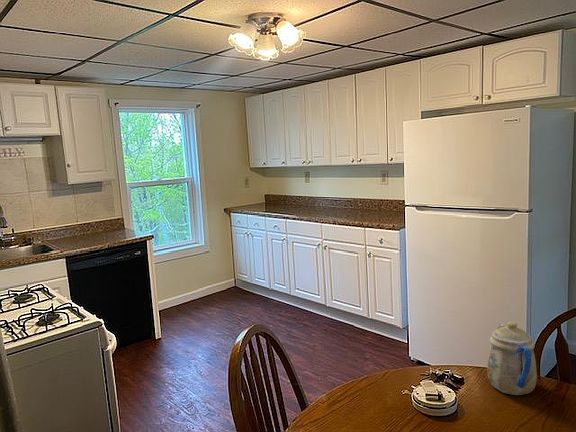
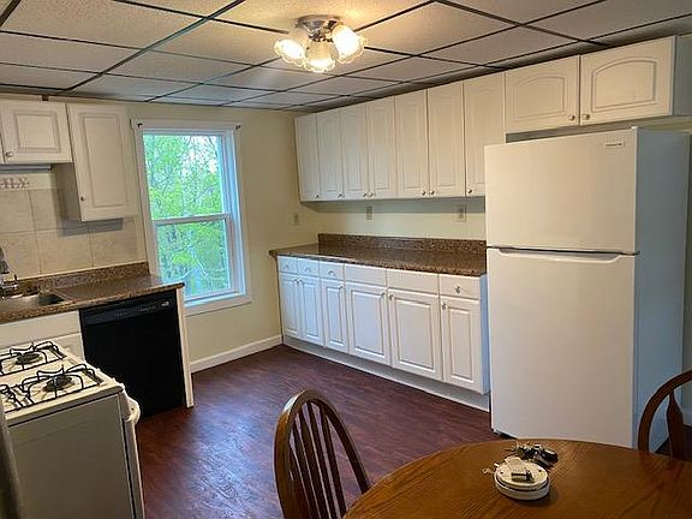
- teapot (511, 354)
